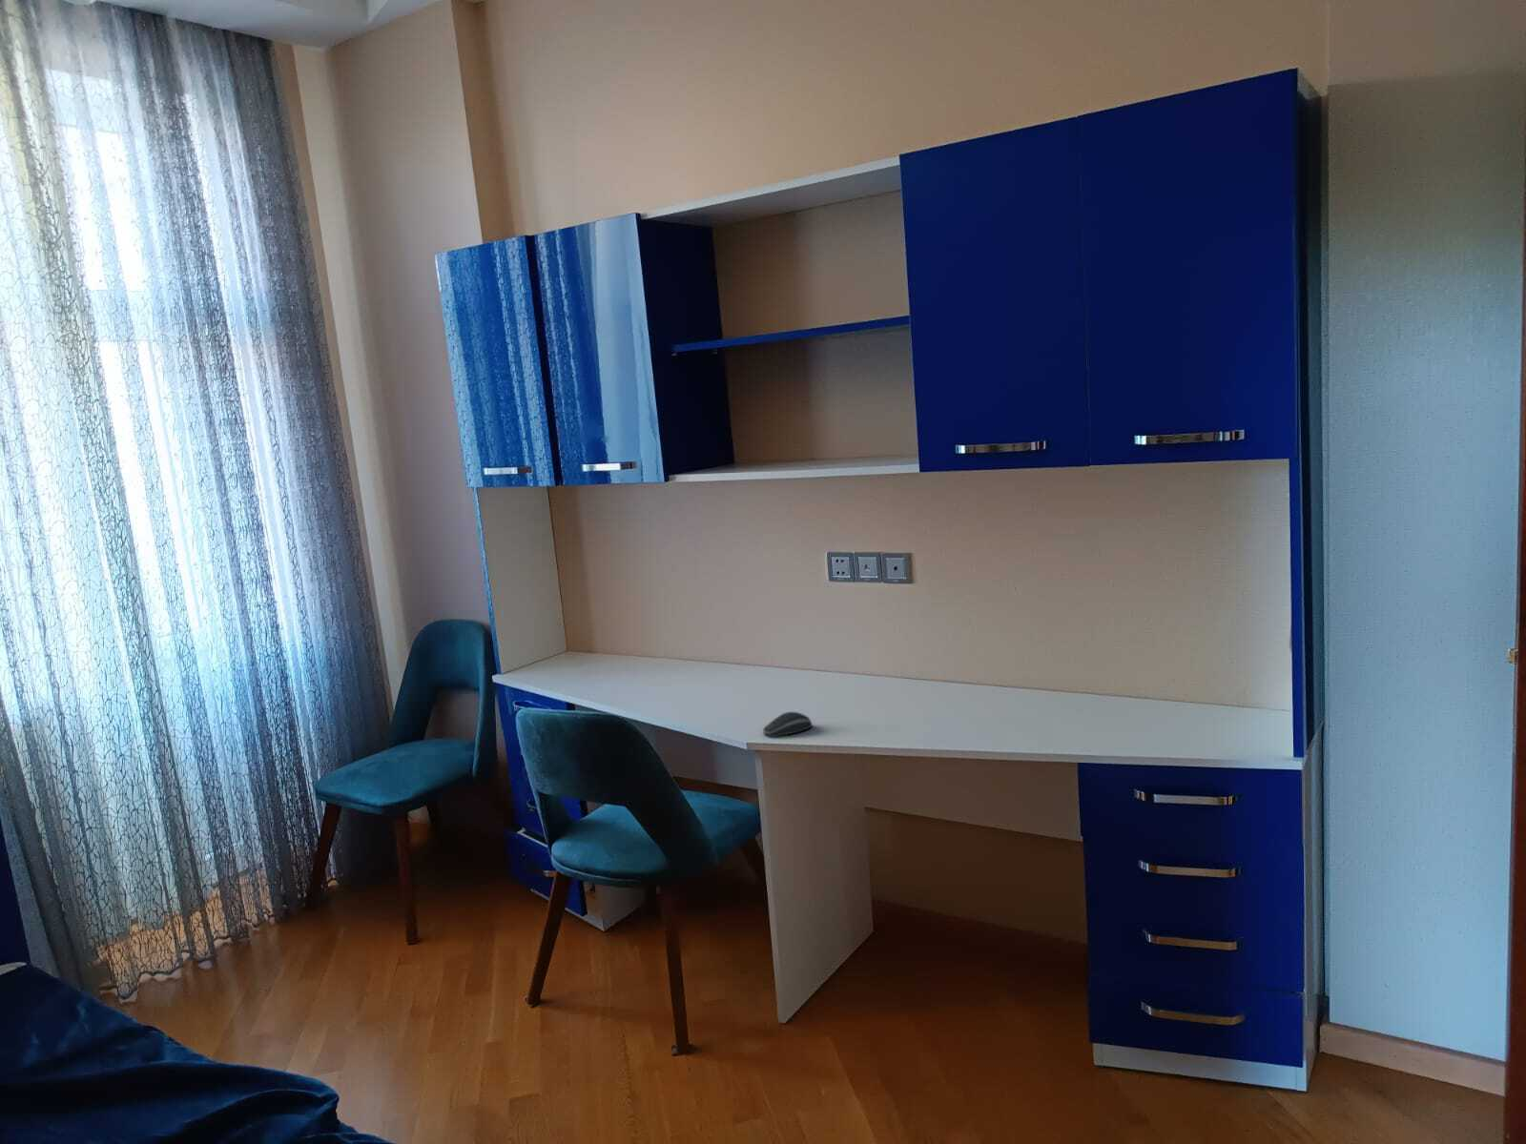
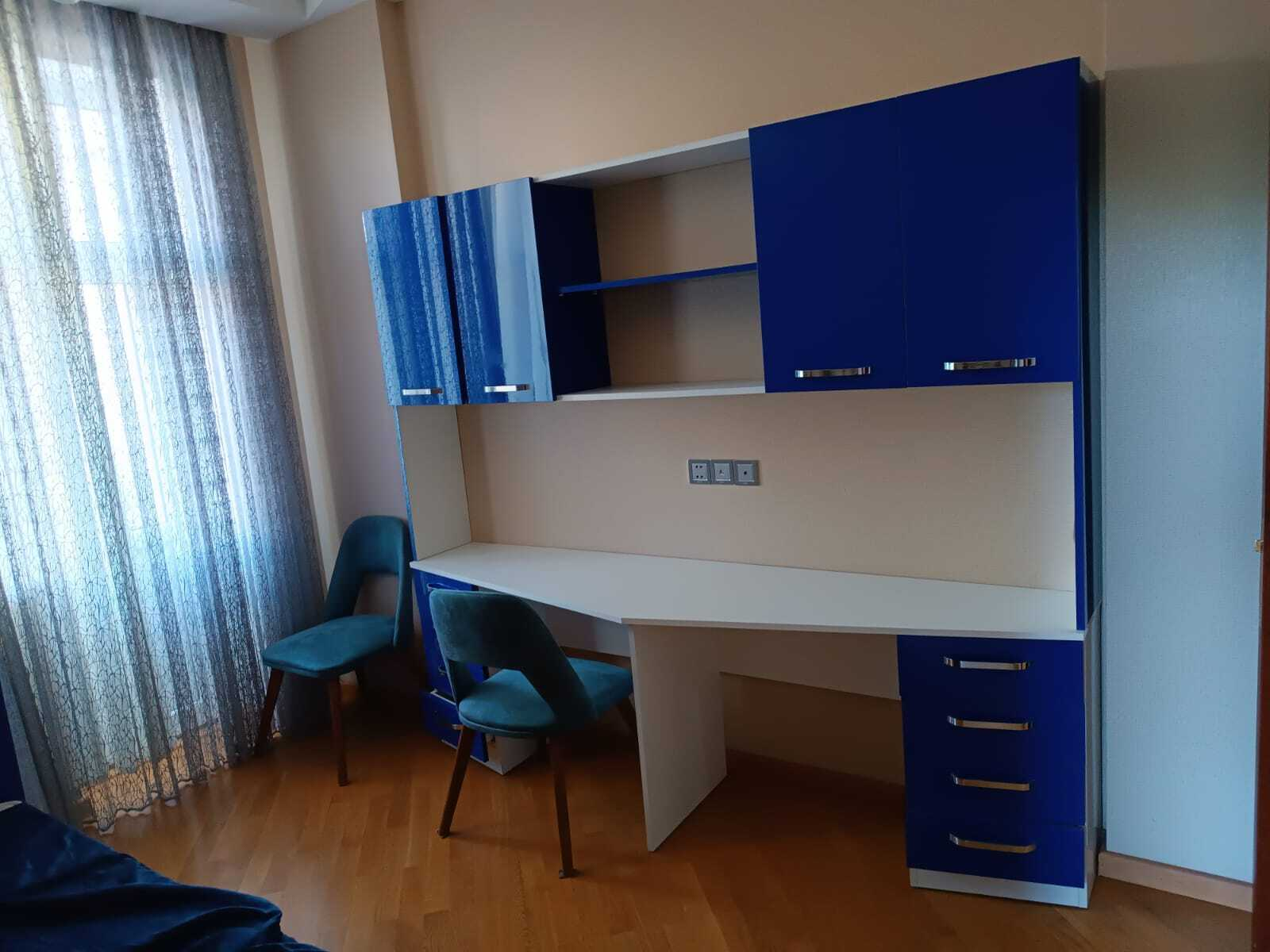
- computer mouse (787, 722)
